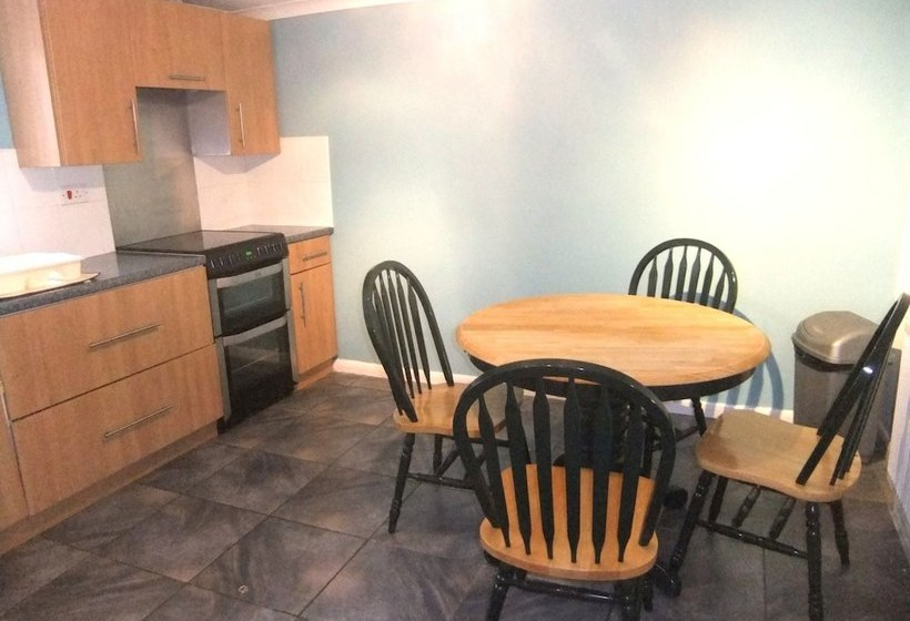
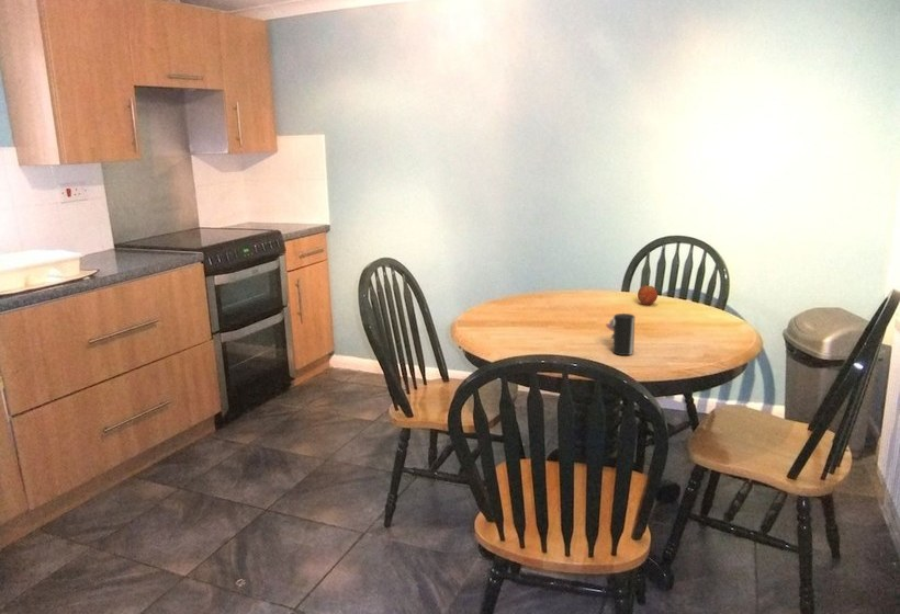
+ fruit (648, 293)
+ cup (619, 333)
